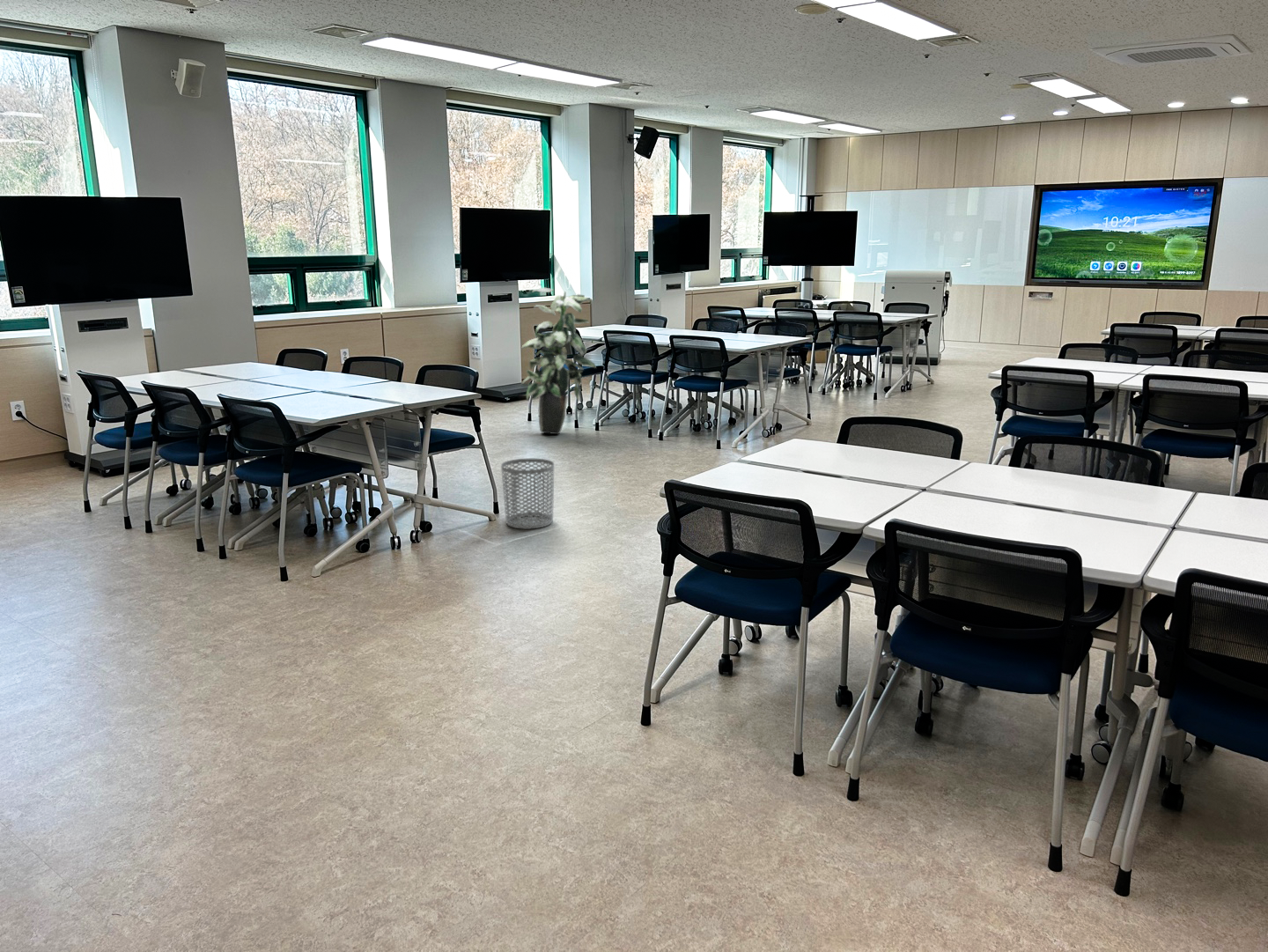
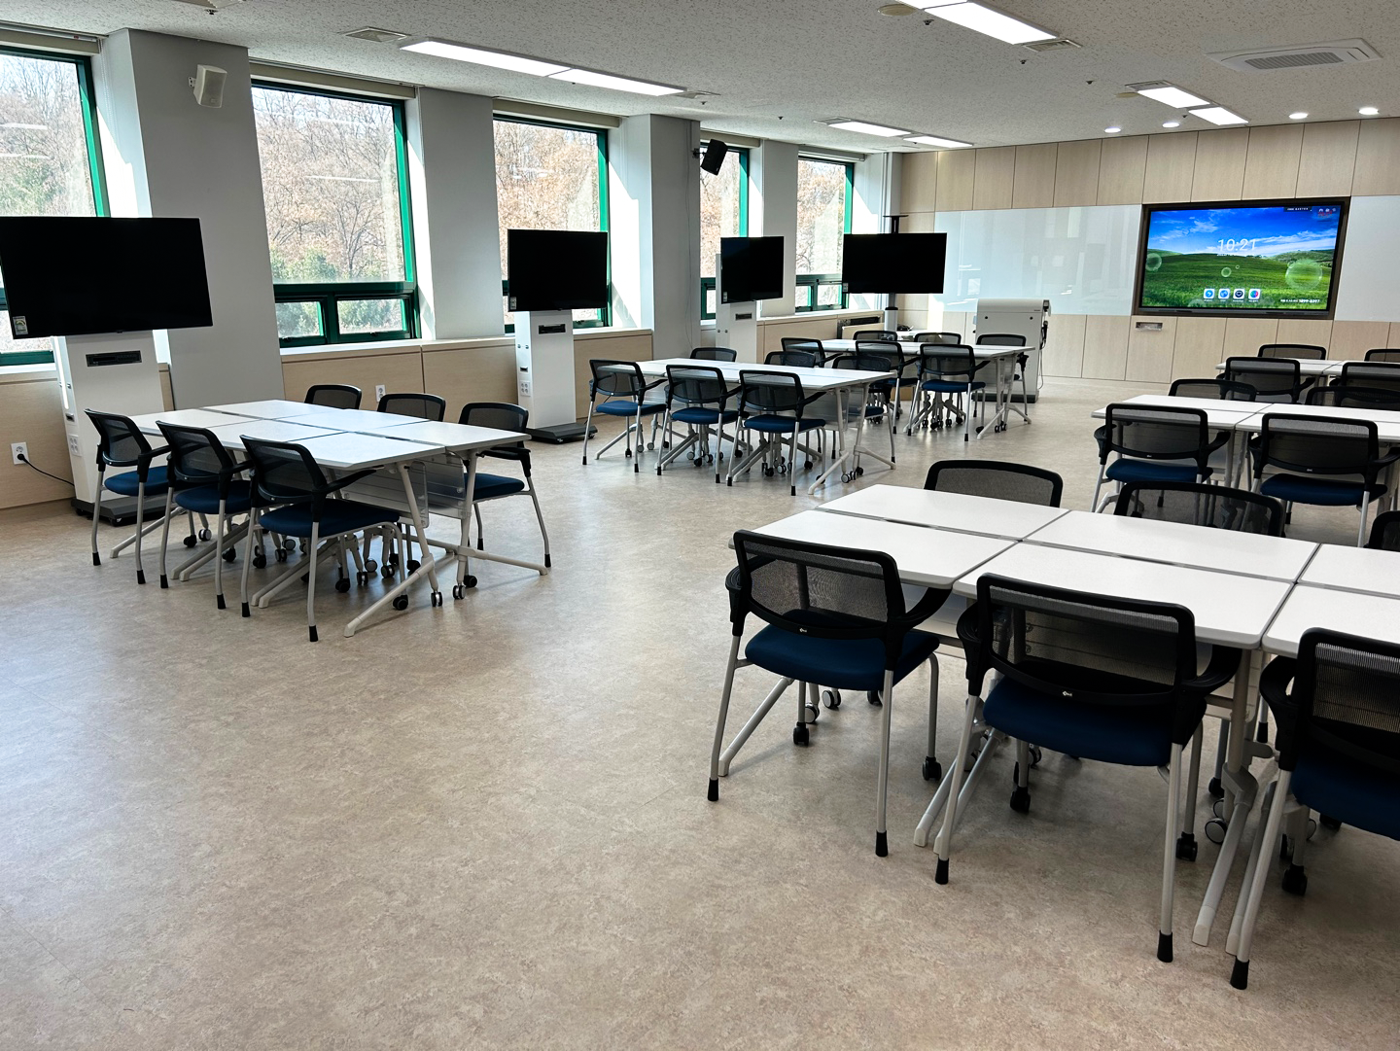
- indoor plant (554, 361)
- waste bin (528, 492)
